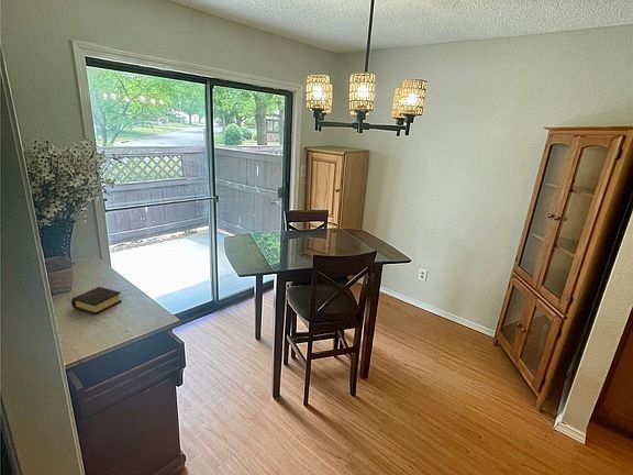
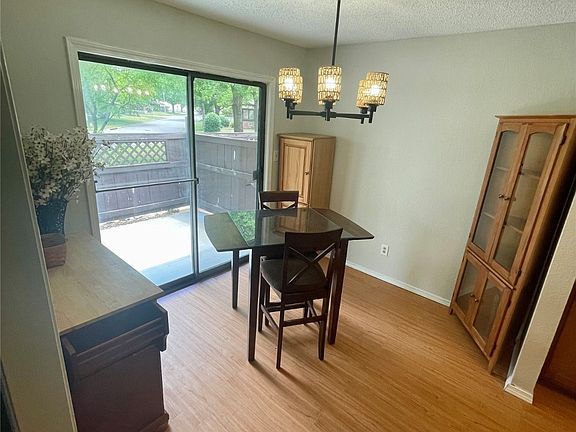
- book (96, 299)
